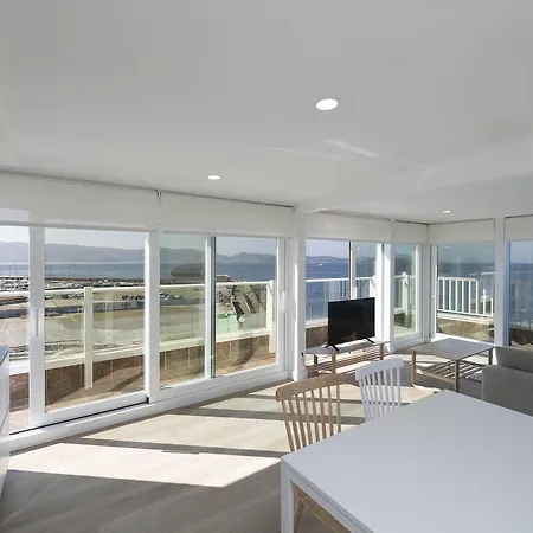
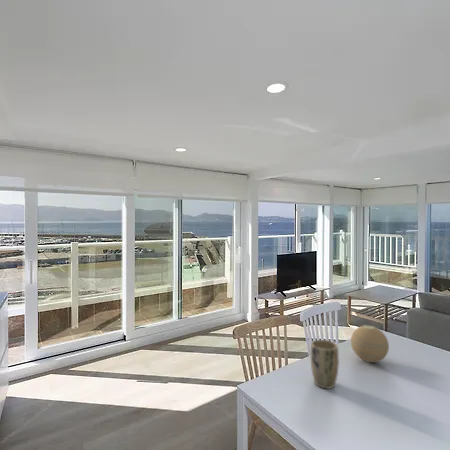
+ plant pot (324, 364)
+ decorative orb (369, 343)
